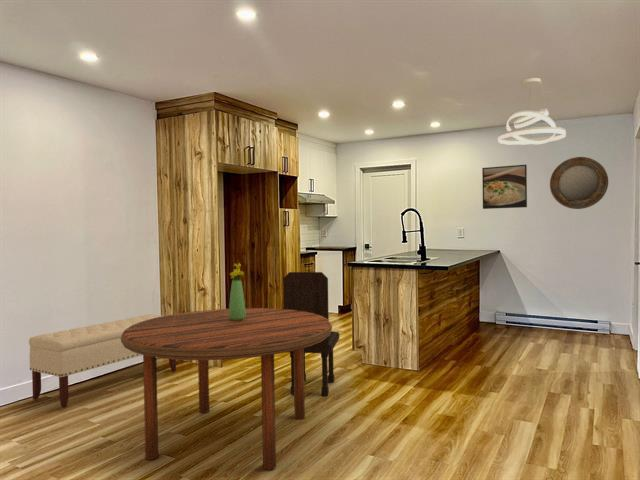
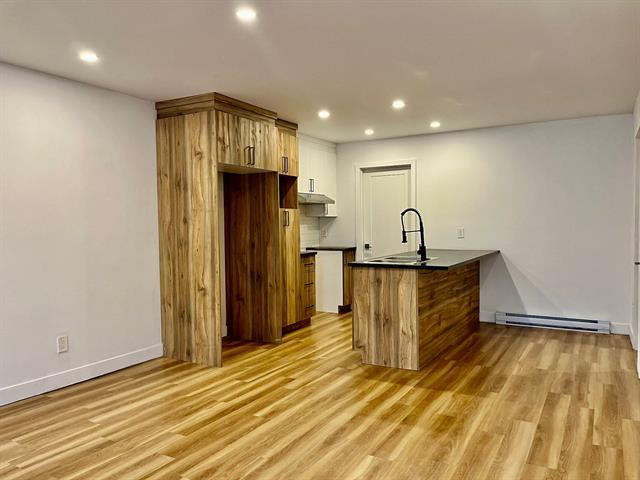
- dining chair (317, 314)
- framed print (504, 187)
- pendant light (530, 111)
- home mirror (578, 183)
- dining table (226, 359)
- bench (110, 354)
- bouquet (236, 291)
